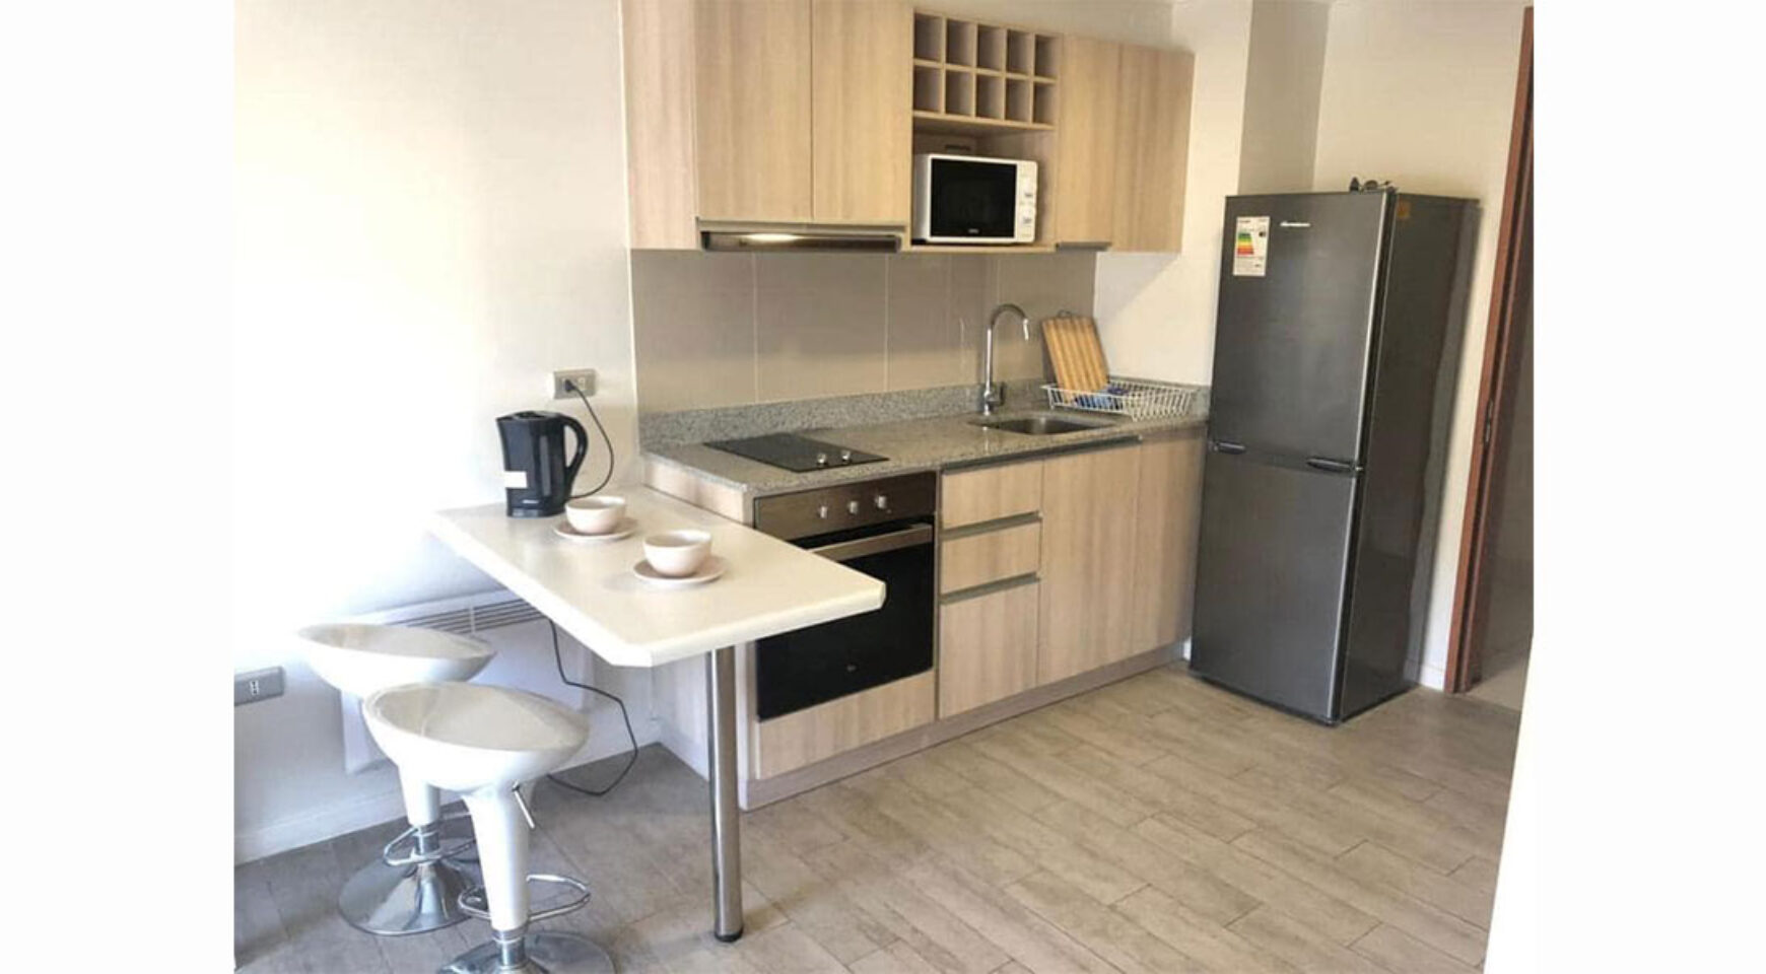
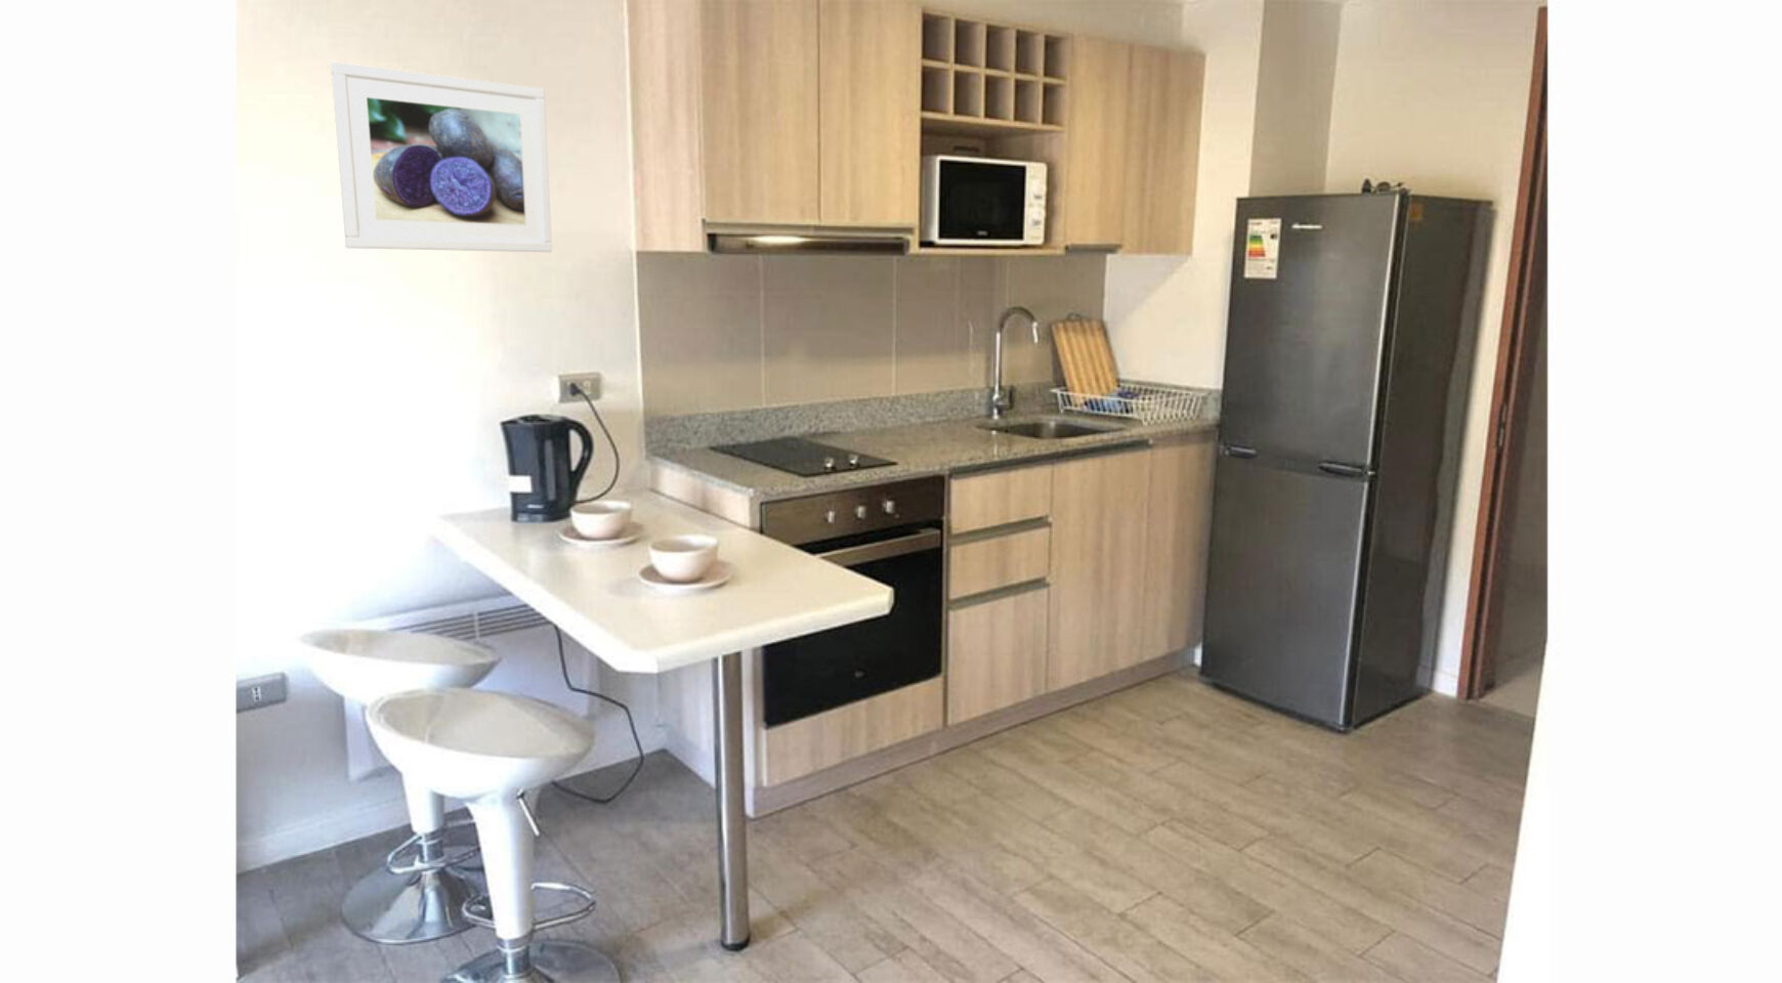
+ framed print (449, 163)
